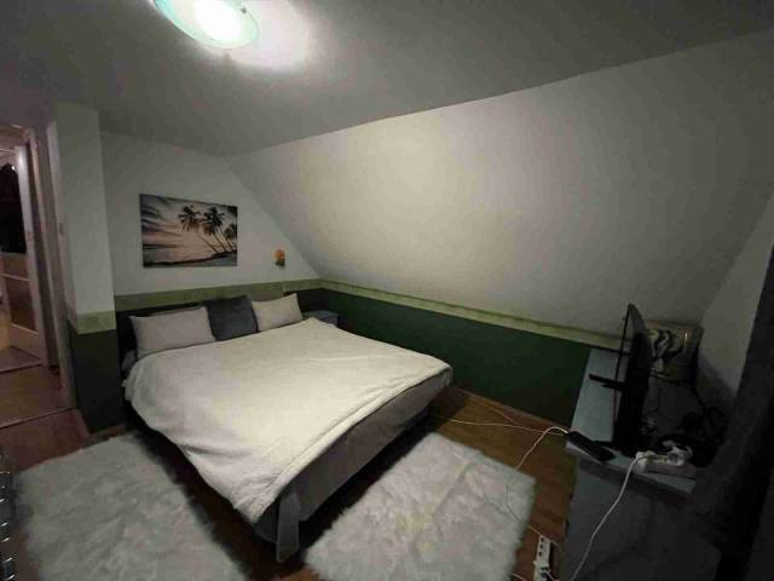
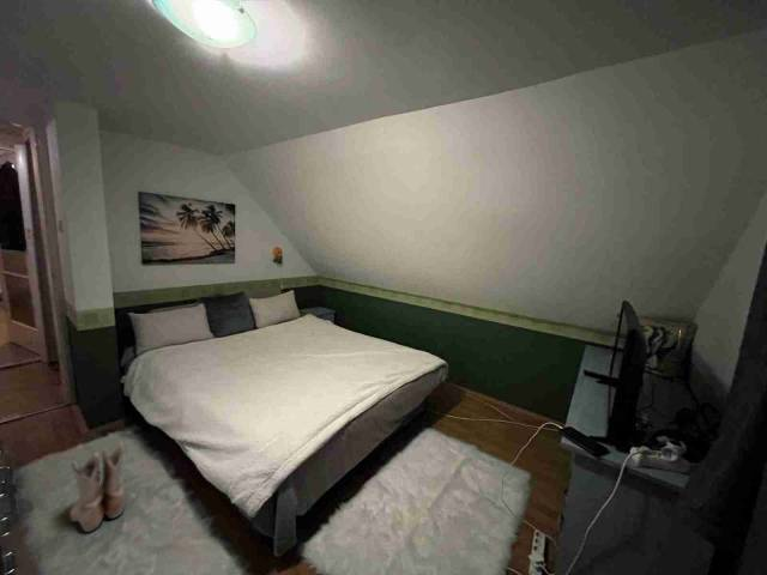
+ boots (97, 478)
